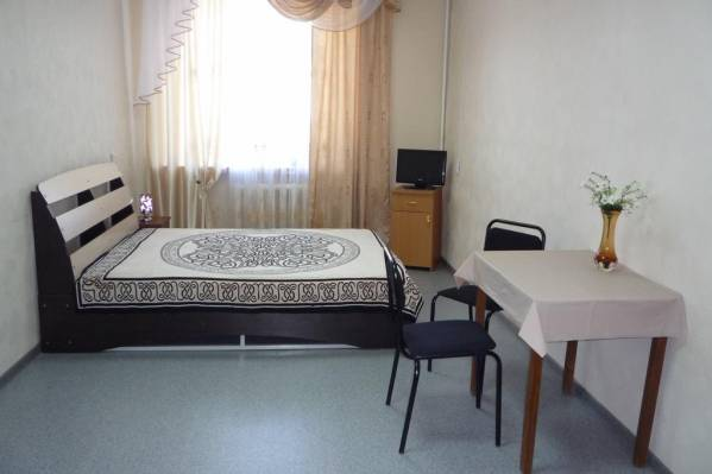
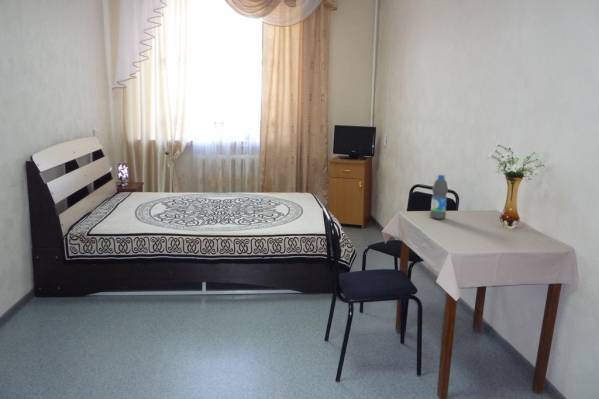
+ water bottle (439, 196)
